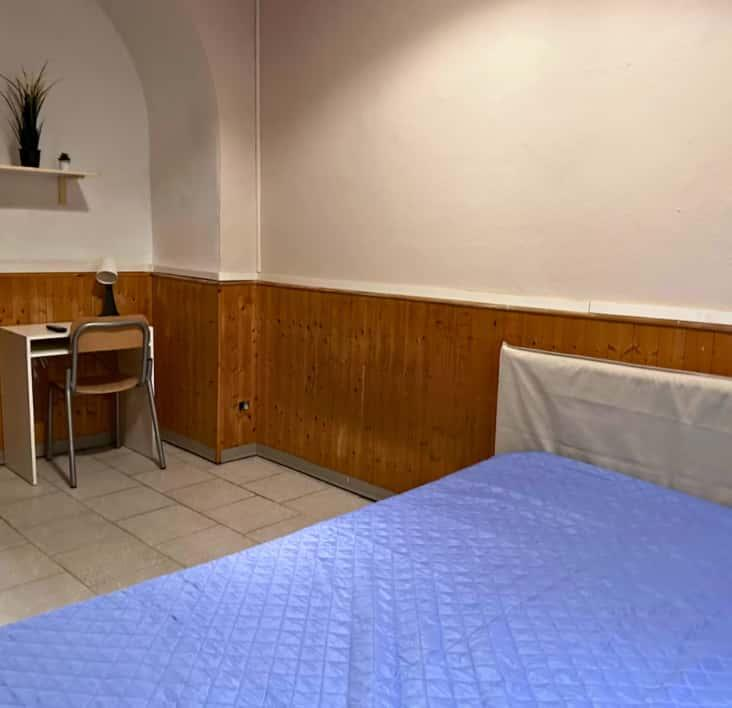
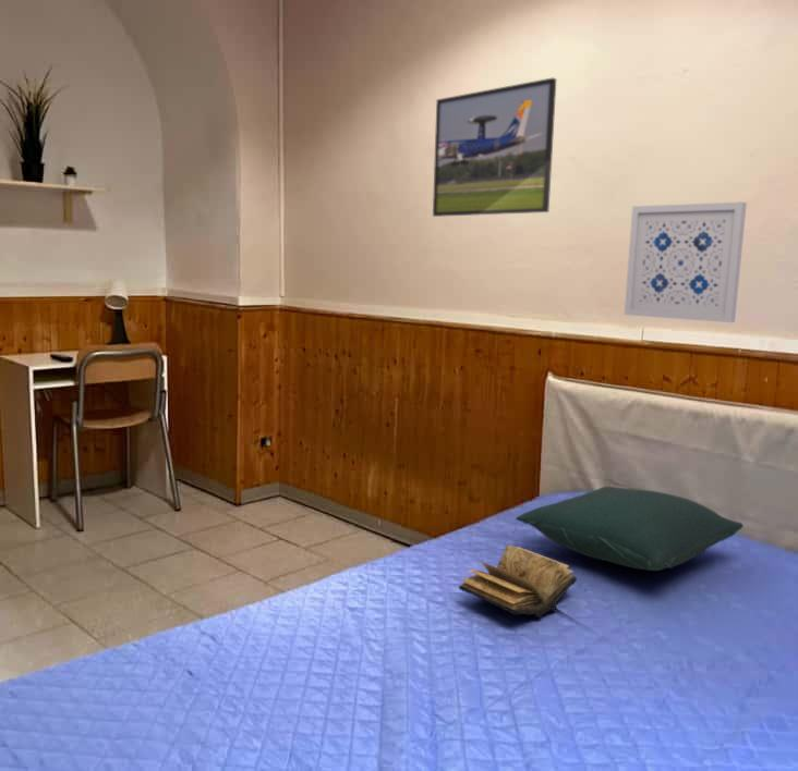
+ book (518, 582)
+ wall art (681, 261)
+ pillow (627, 524)
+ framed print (489, 152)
